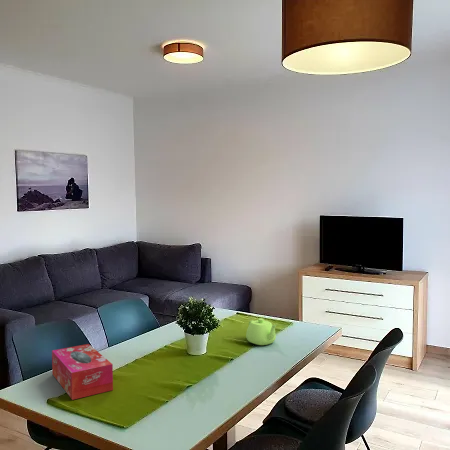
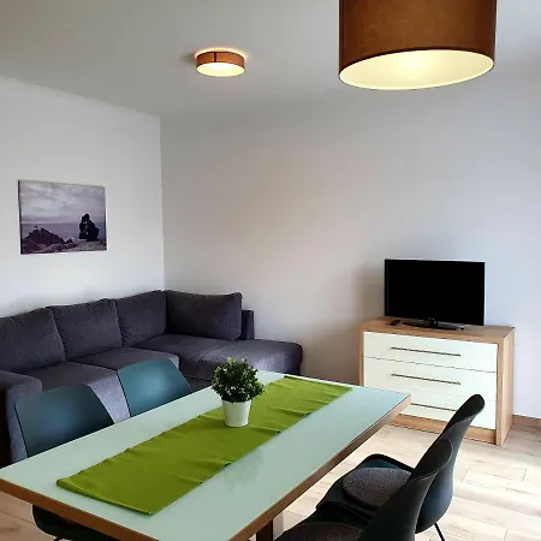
- tissue box (81, 369)
- teapot (262, 331)
